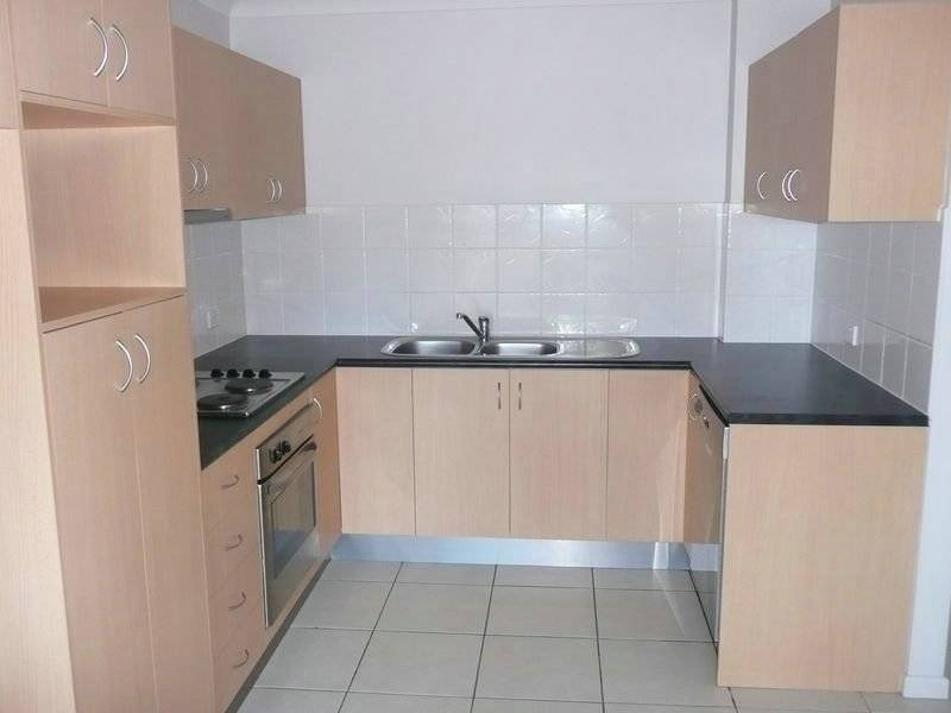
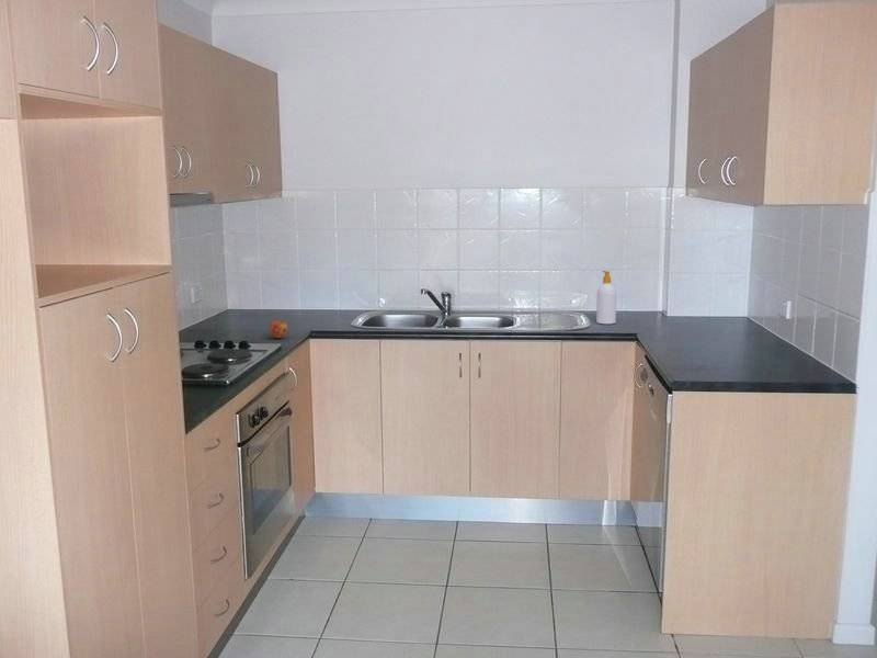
+ apple (278, 328)
+ soap bottle (606, 296)
